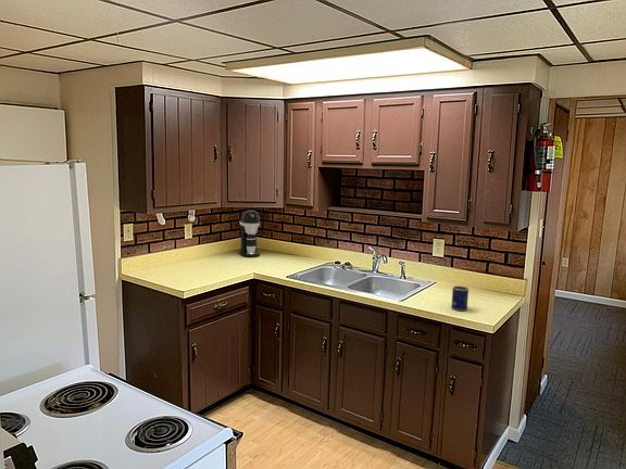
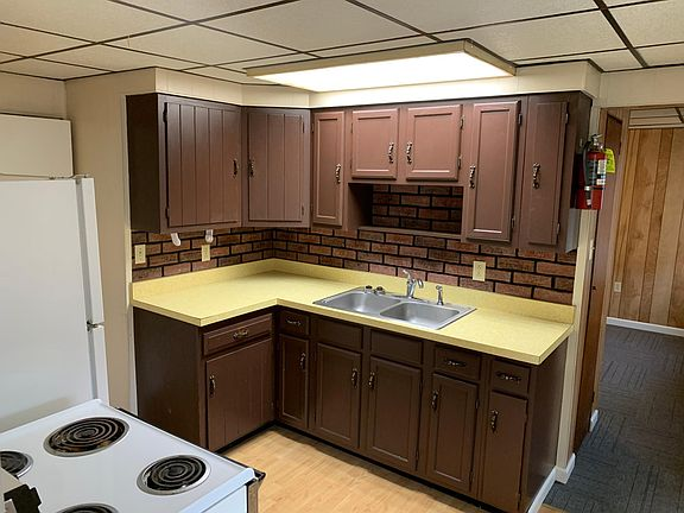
- coffee maker (249, 232)
- mug (459, 296)
